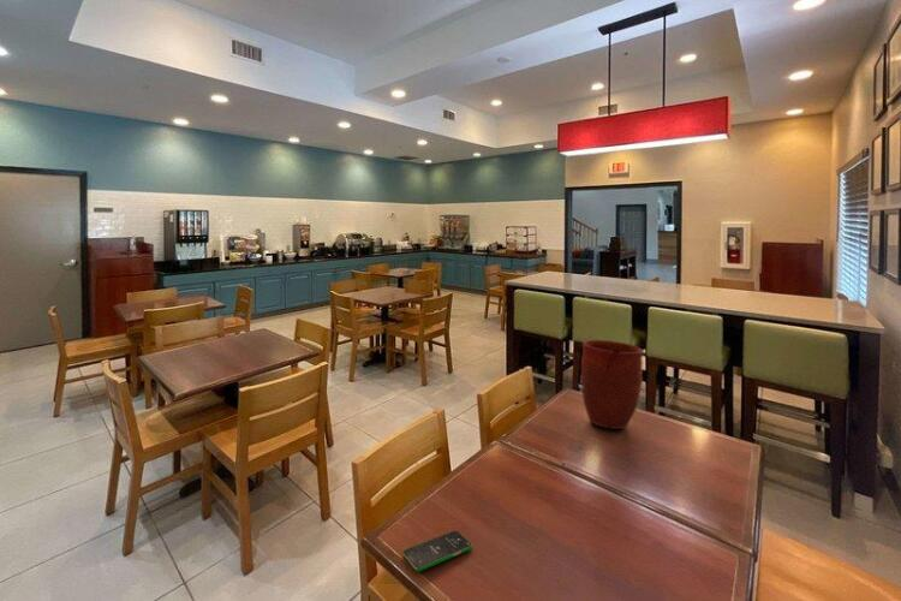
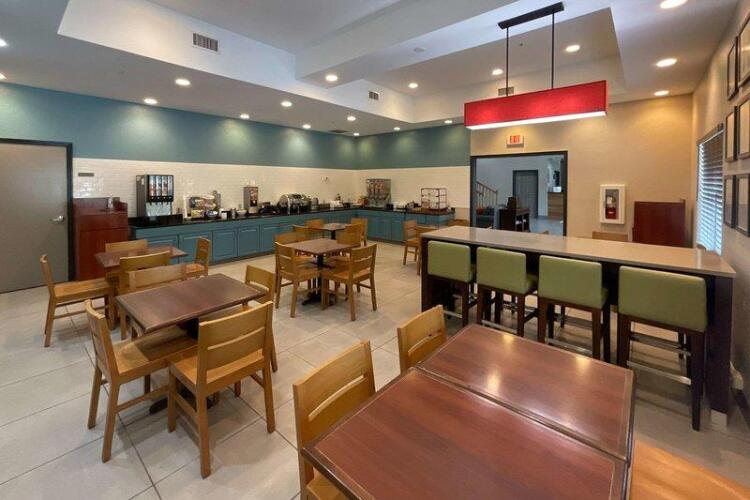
- vase (610, 383)
- smartphone (437, 549)
